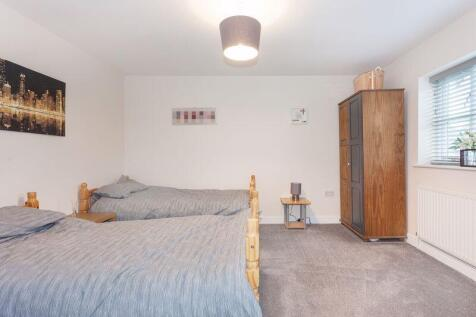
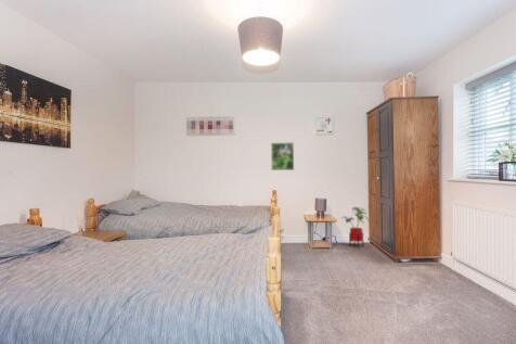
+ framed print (282, 156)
+ house plant (357, 227)
